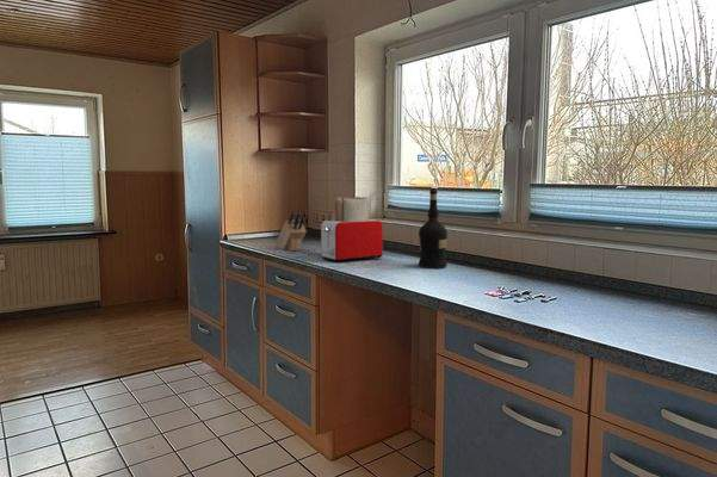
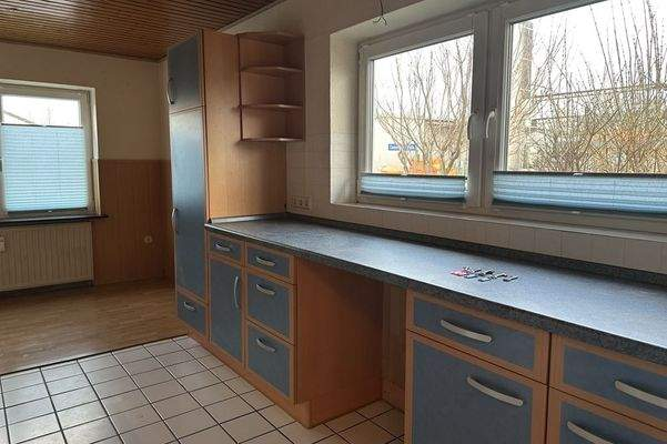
- knife block (291, 229)
- liquor (432, 227)
- toaster (350, 228)
